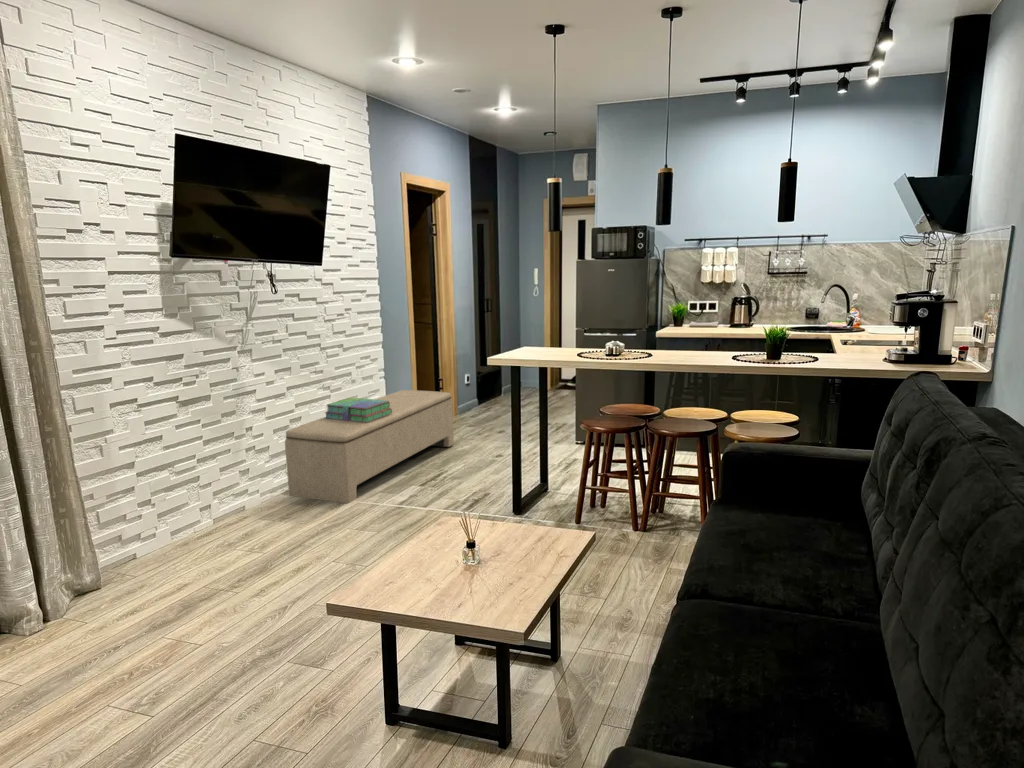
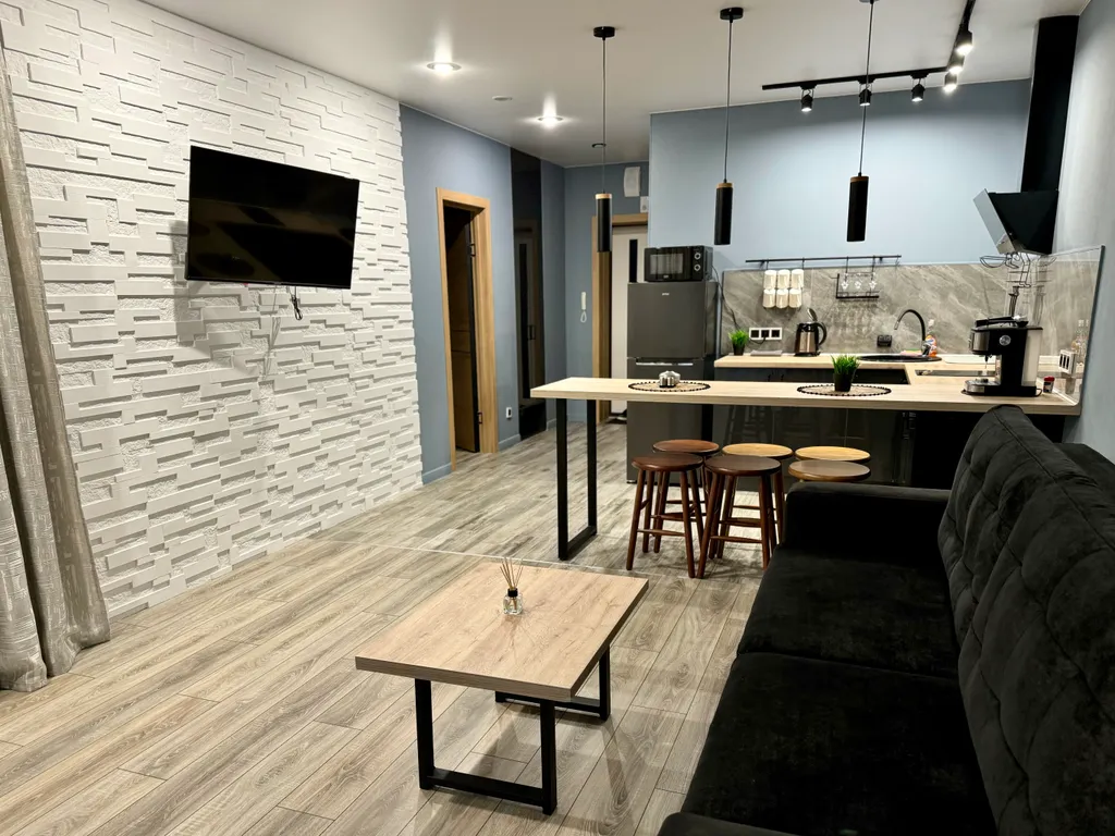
- stack of books (358, 408)
- bench (379, 437)
